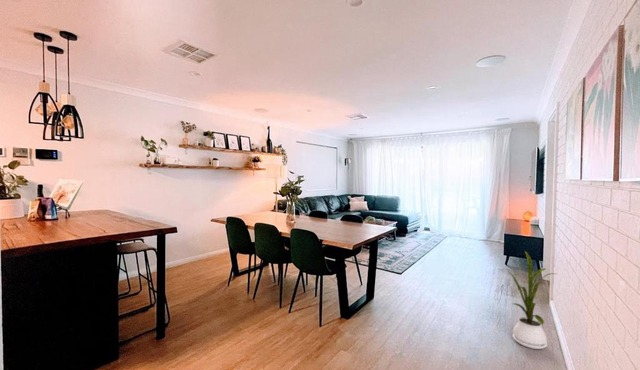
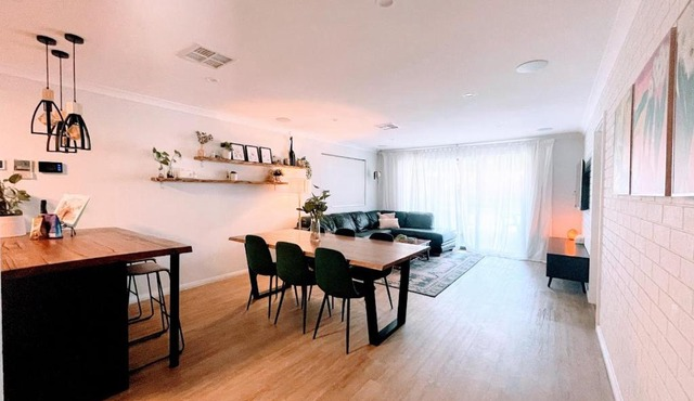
- house plant (530, 298)
